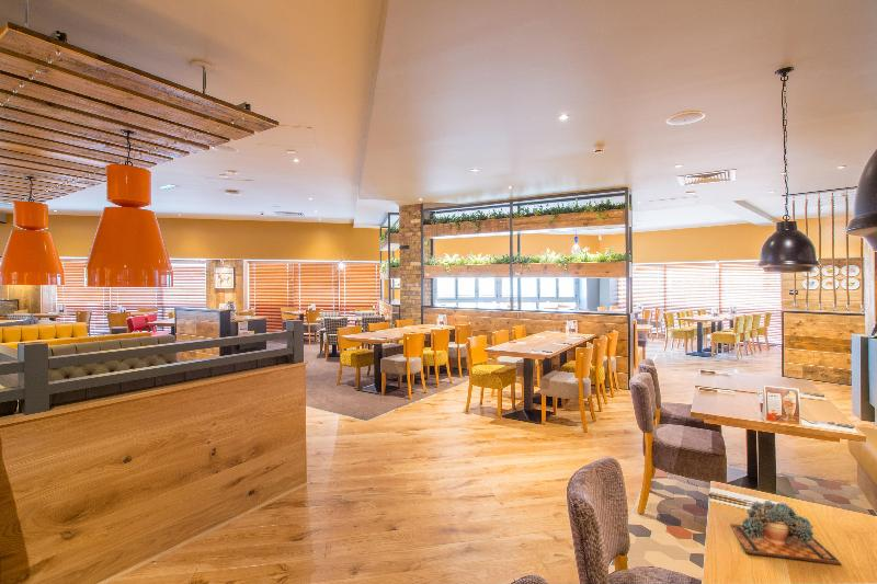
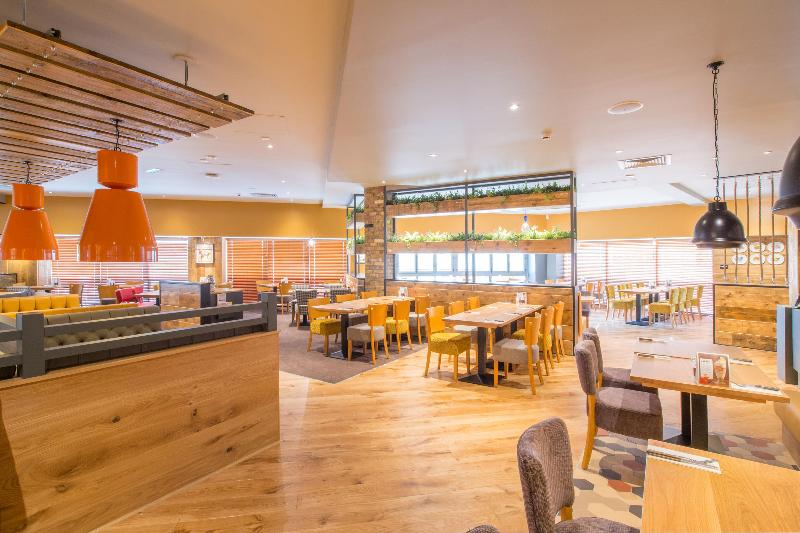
- succulent plant (779, 524)
